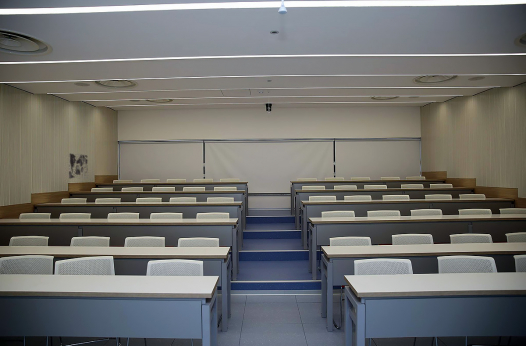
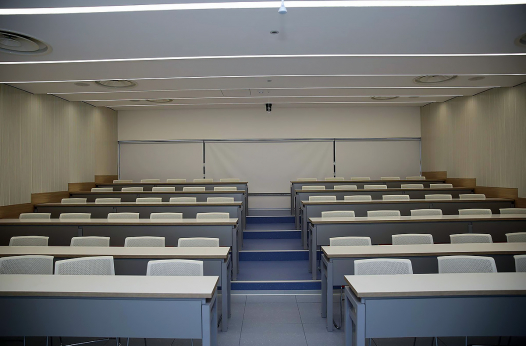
- map (78, 165)
